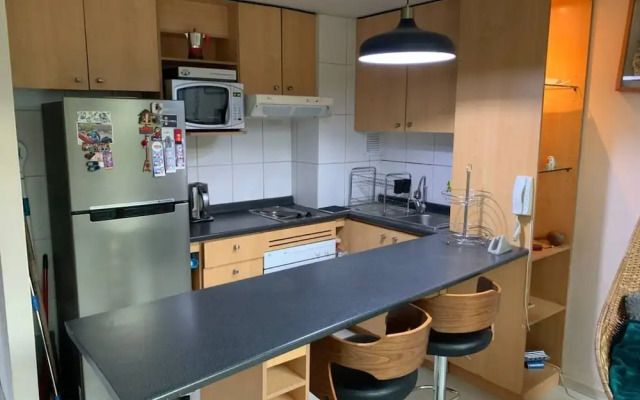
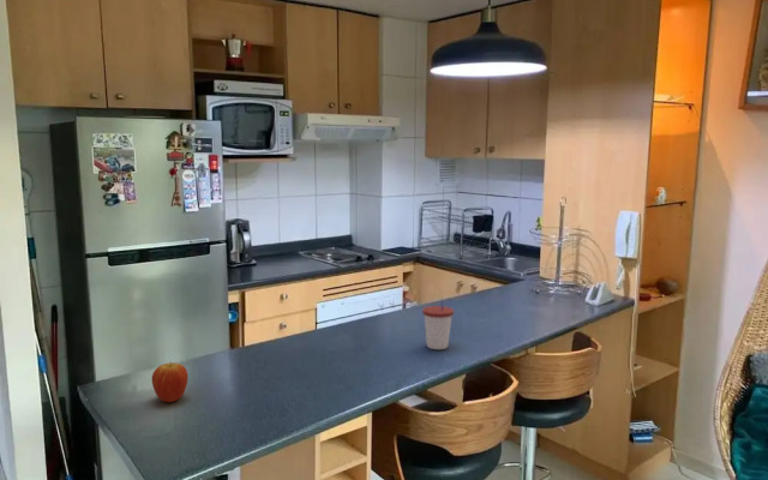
+ cup (437, 323)
+ fruit (169, 380)
